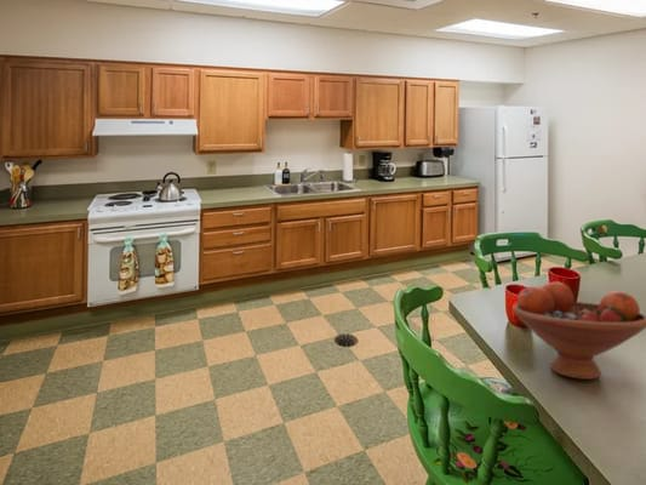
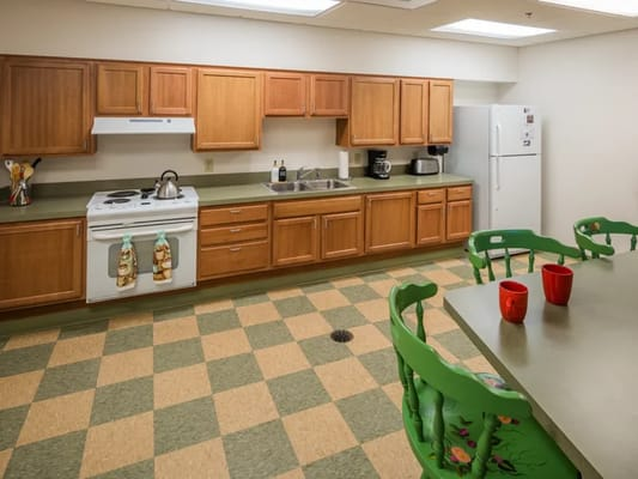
- fruit bowl (576, 330)
